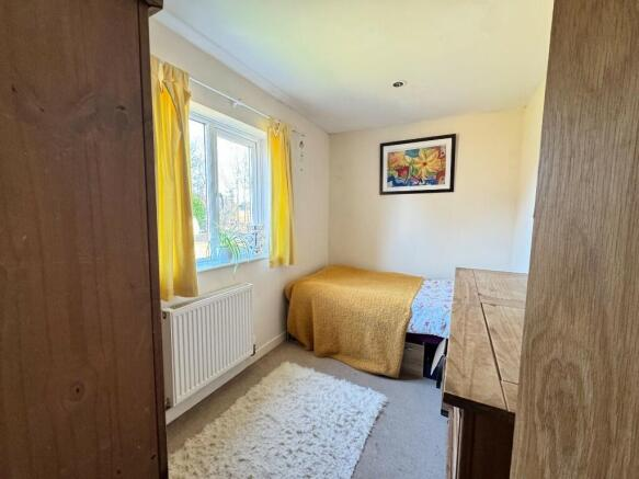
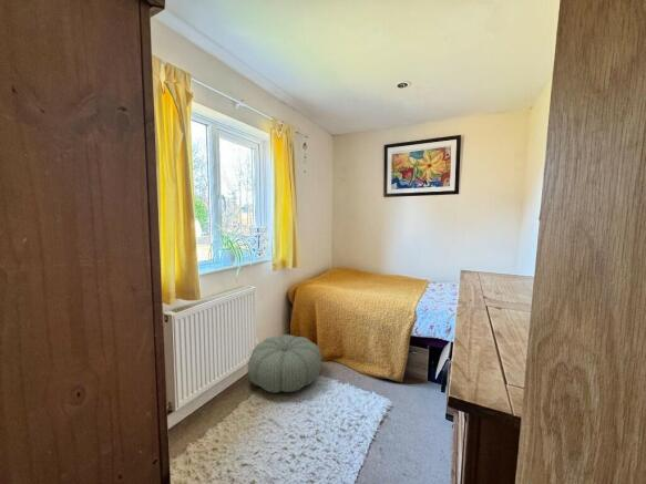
+ pouf (285, 360)
